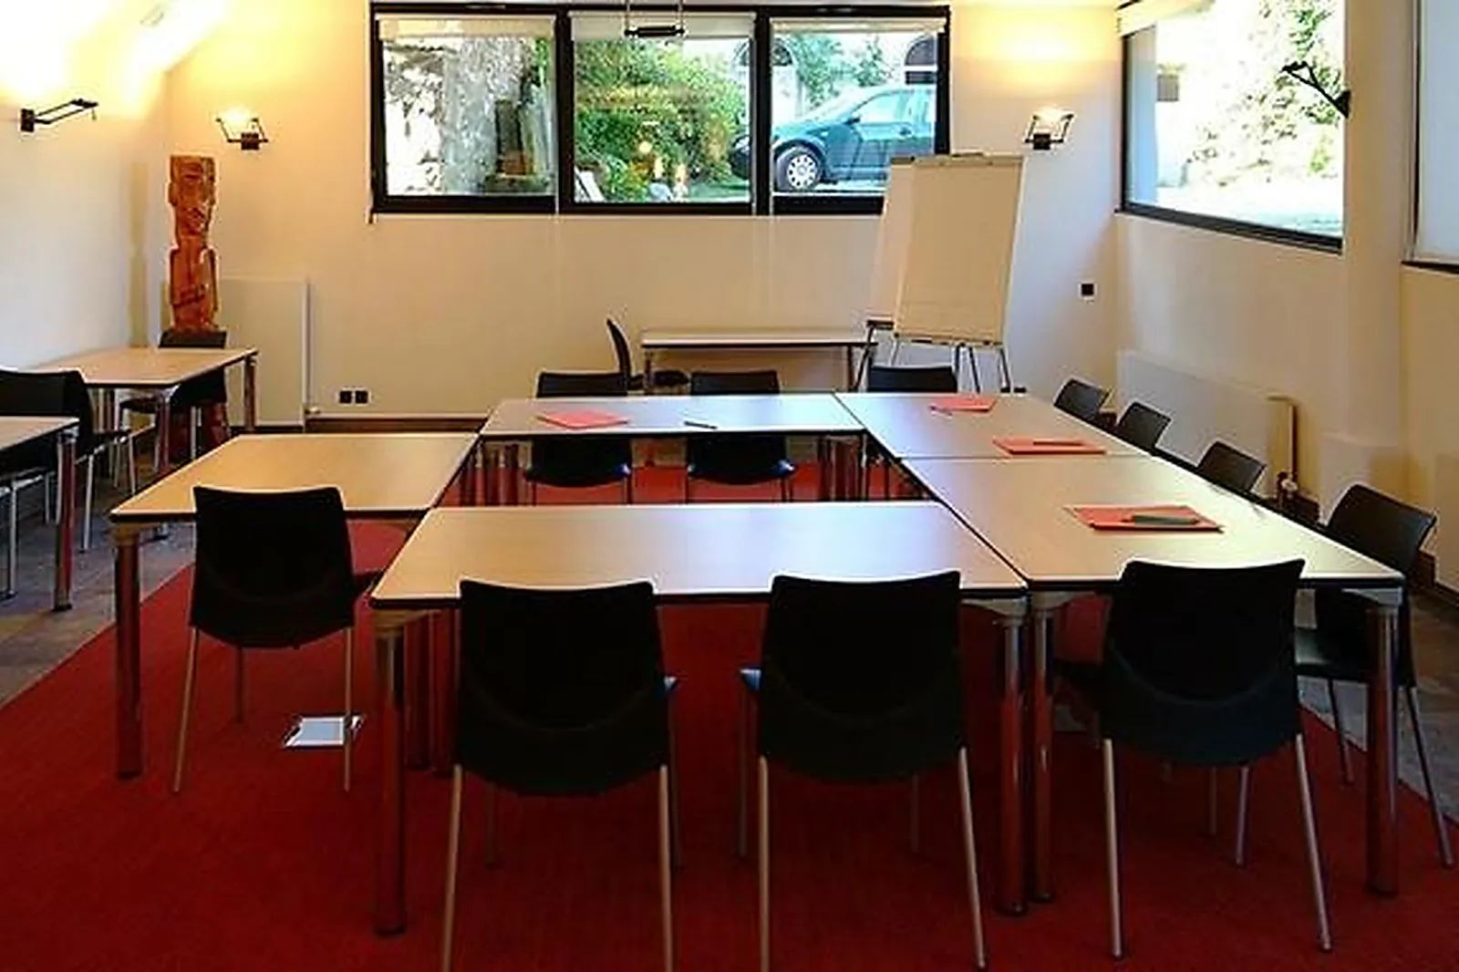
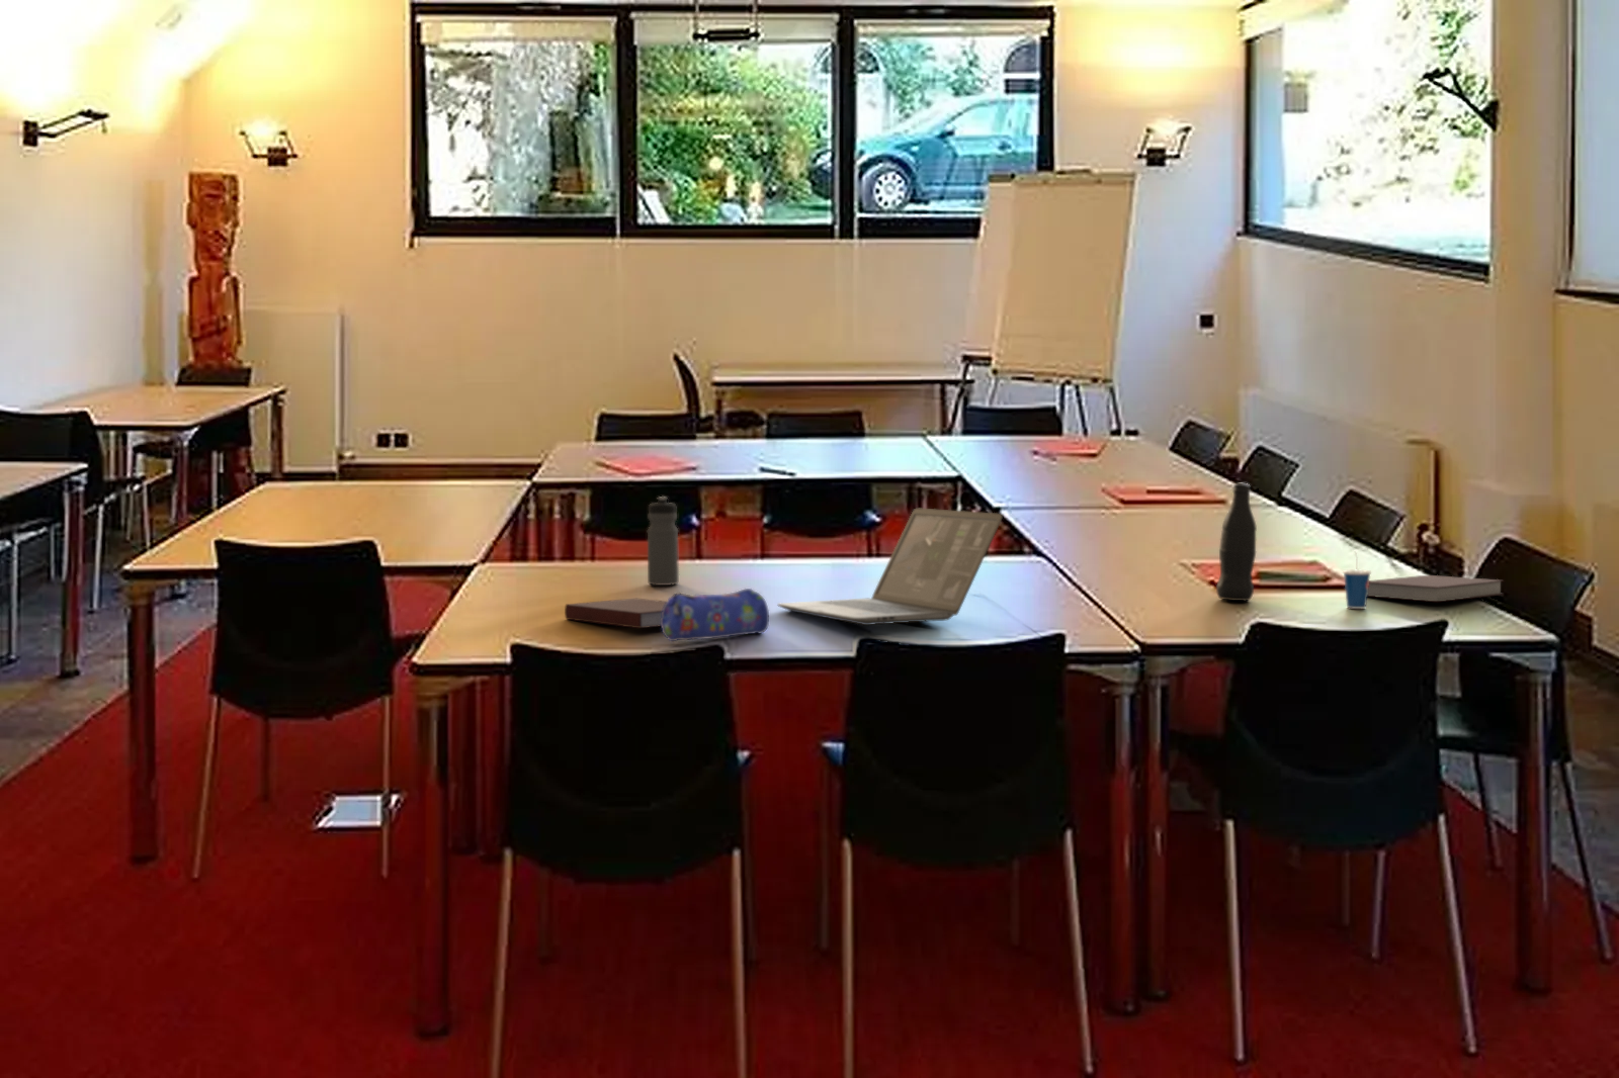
+ cup (1355, 579)
+ bottle (1236, 541)
+ notebook (1431, 587)
+ notebook (638, 612)
+ laptop (887, 563)
+ water bottle (663, 540)
+ pencil case (714, 612)
